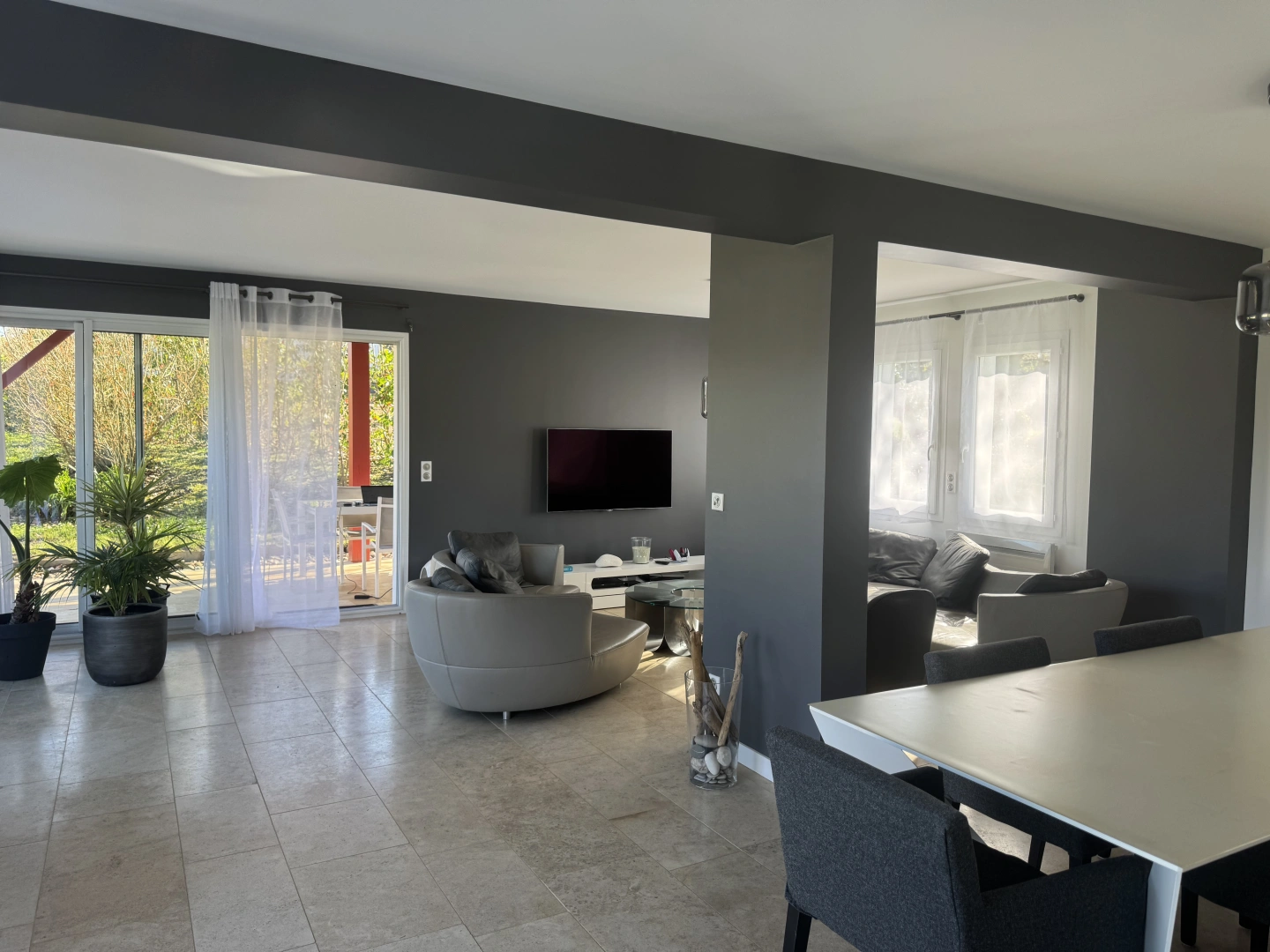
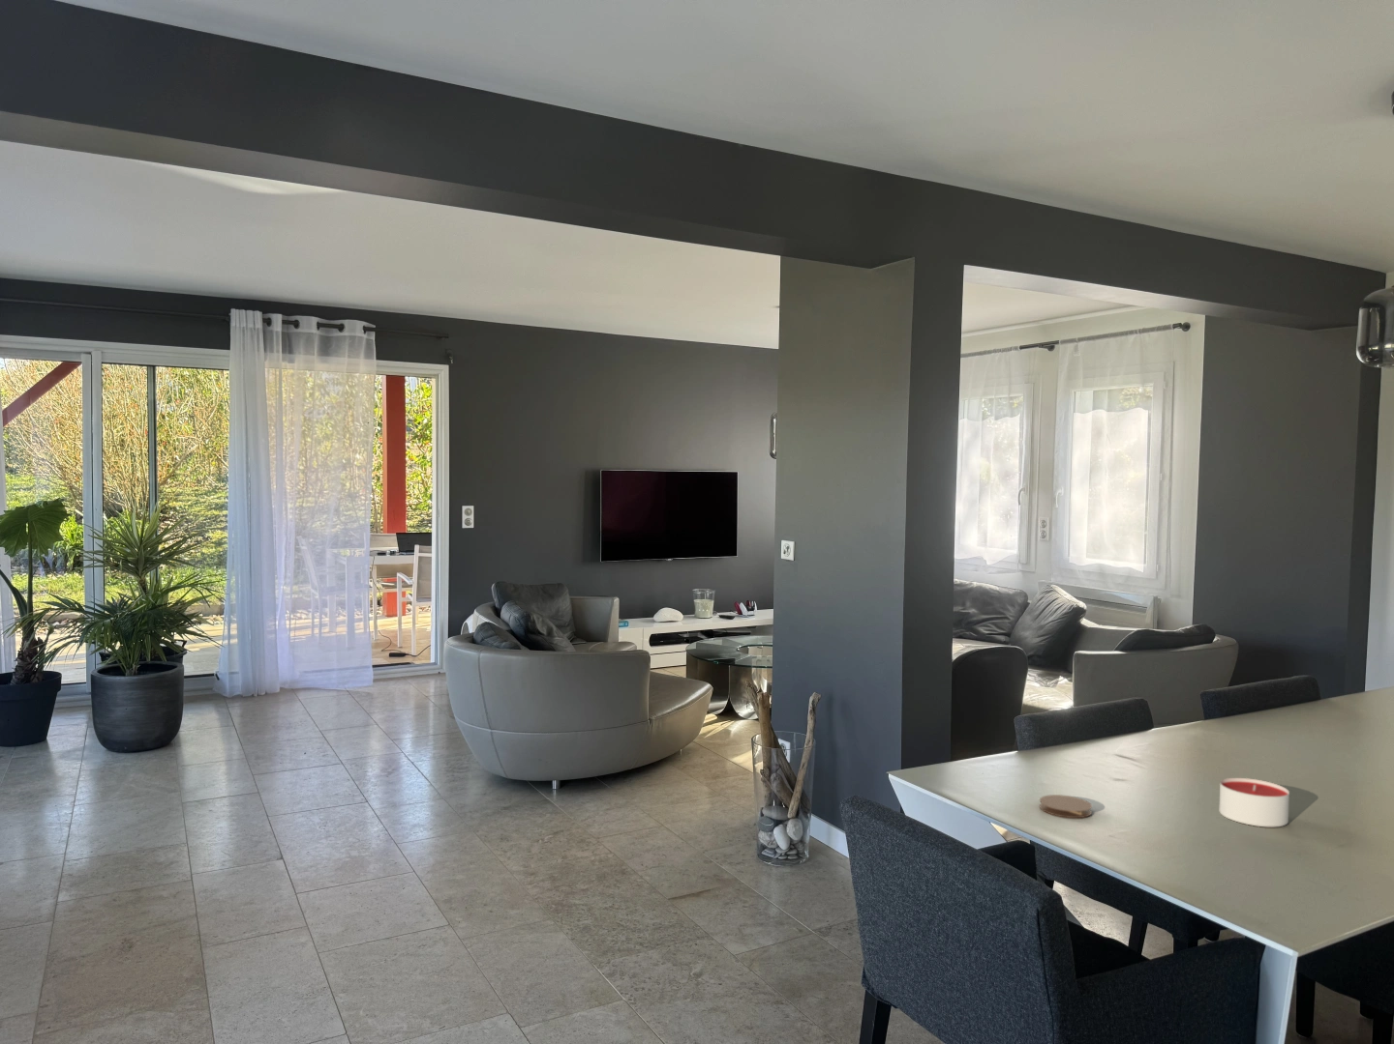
+ candle (1254, 801)
+ coaster (1065, 805)
